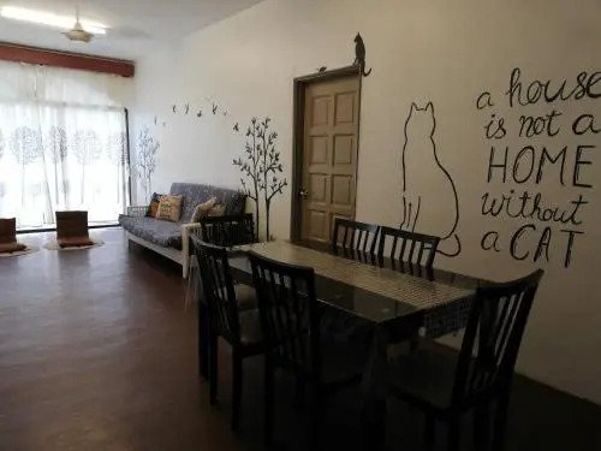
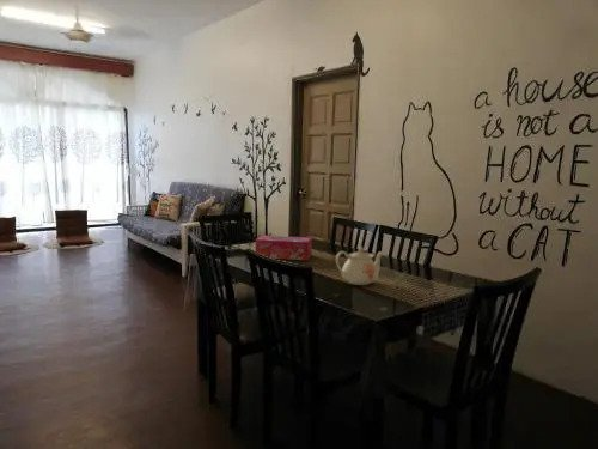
+ tissue box (283, 247)
+ teapot (360, 263)
